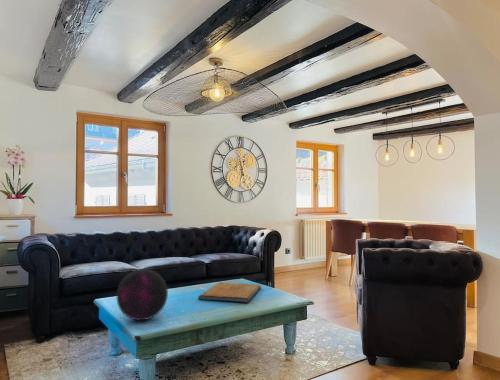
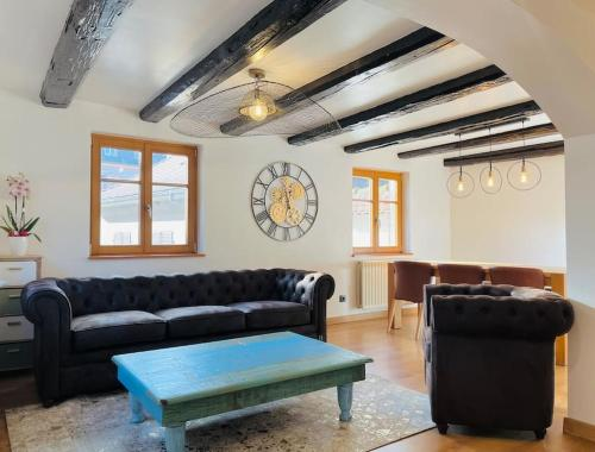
- decorative orb (142, 294)
- religious icon (231, 291)
